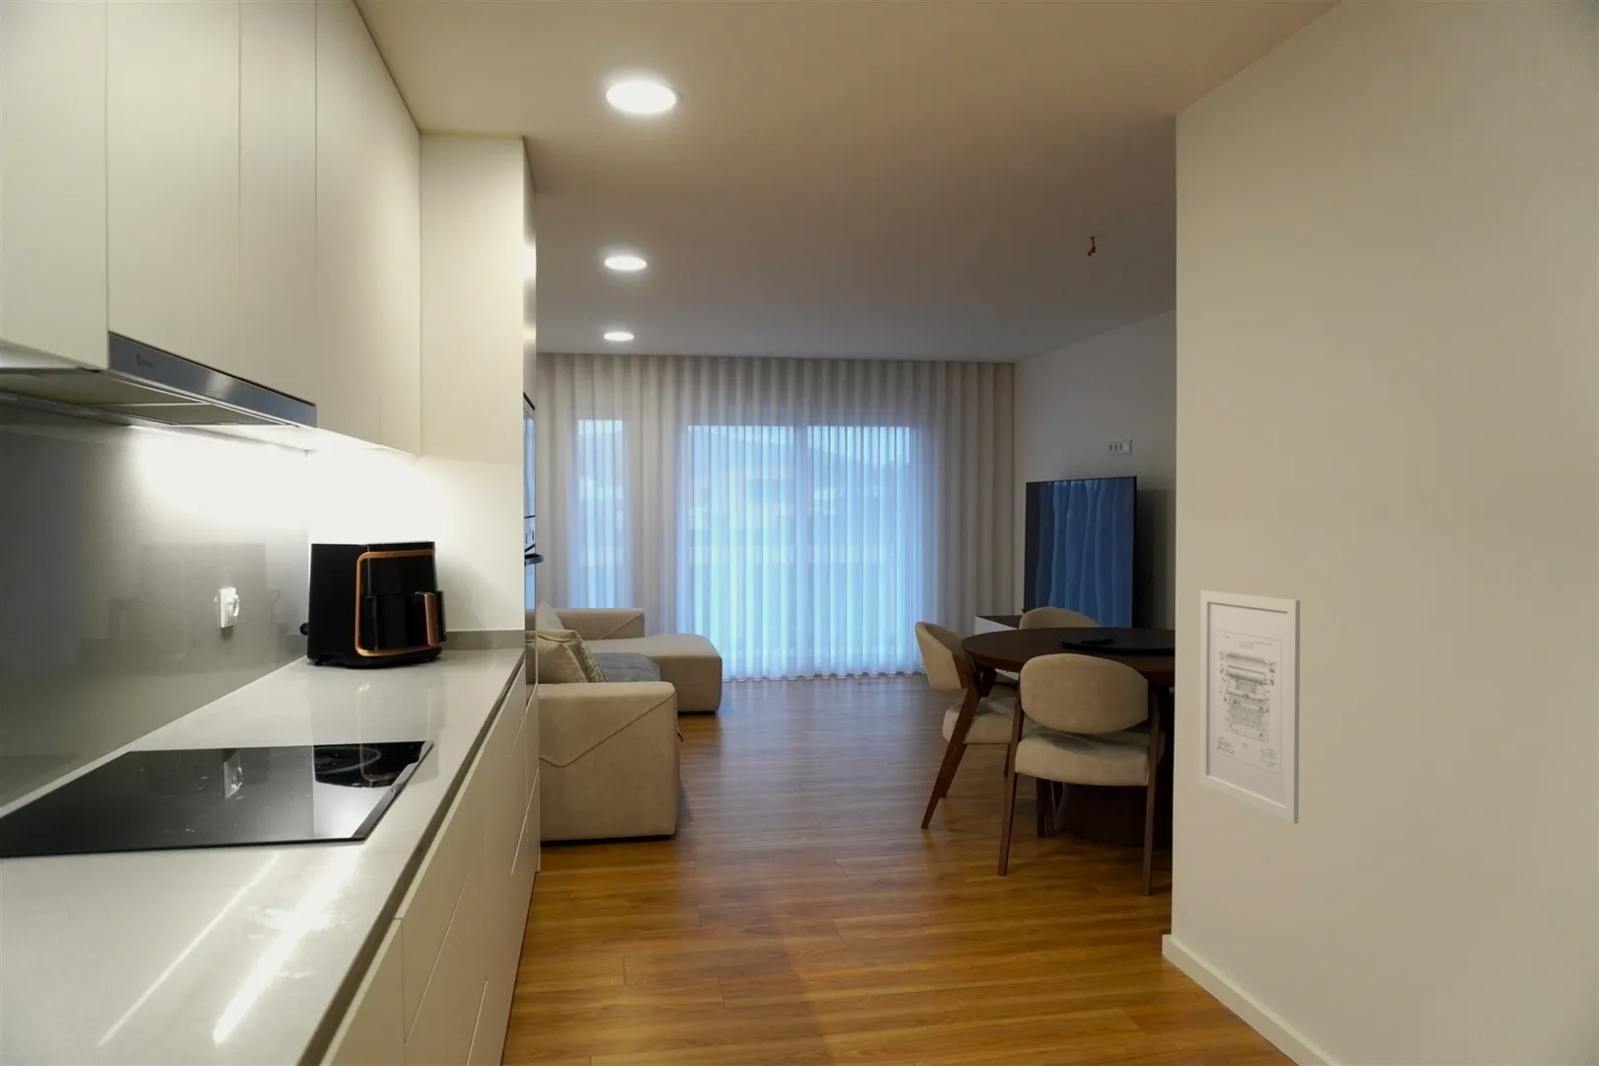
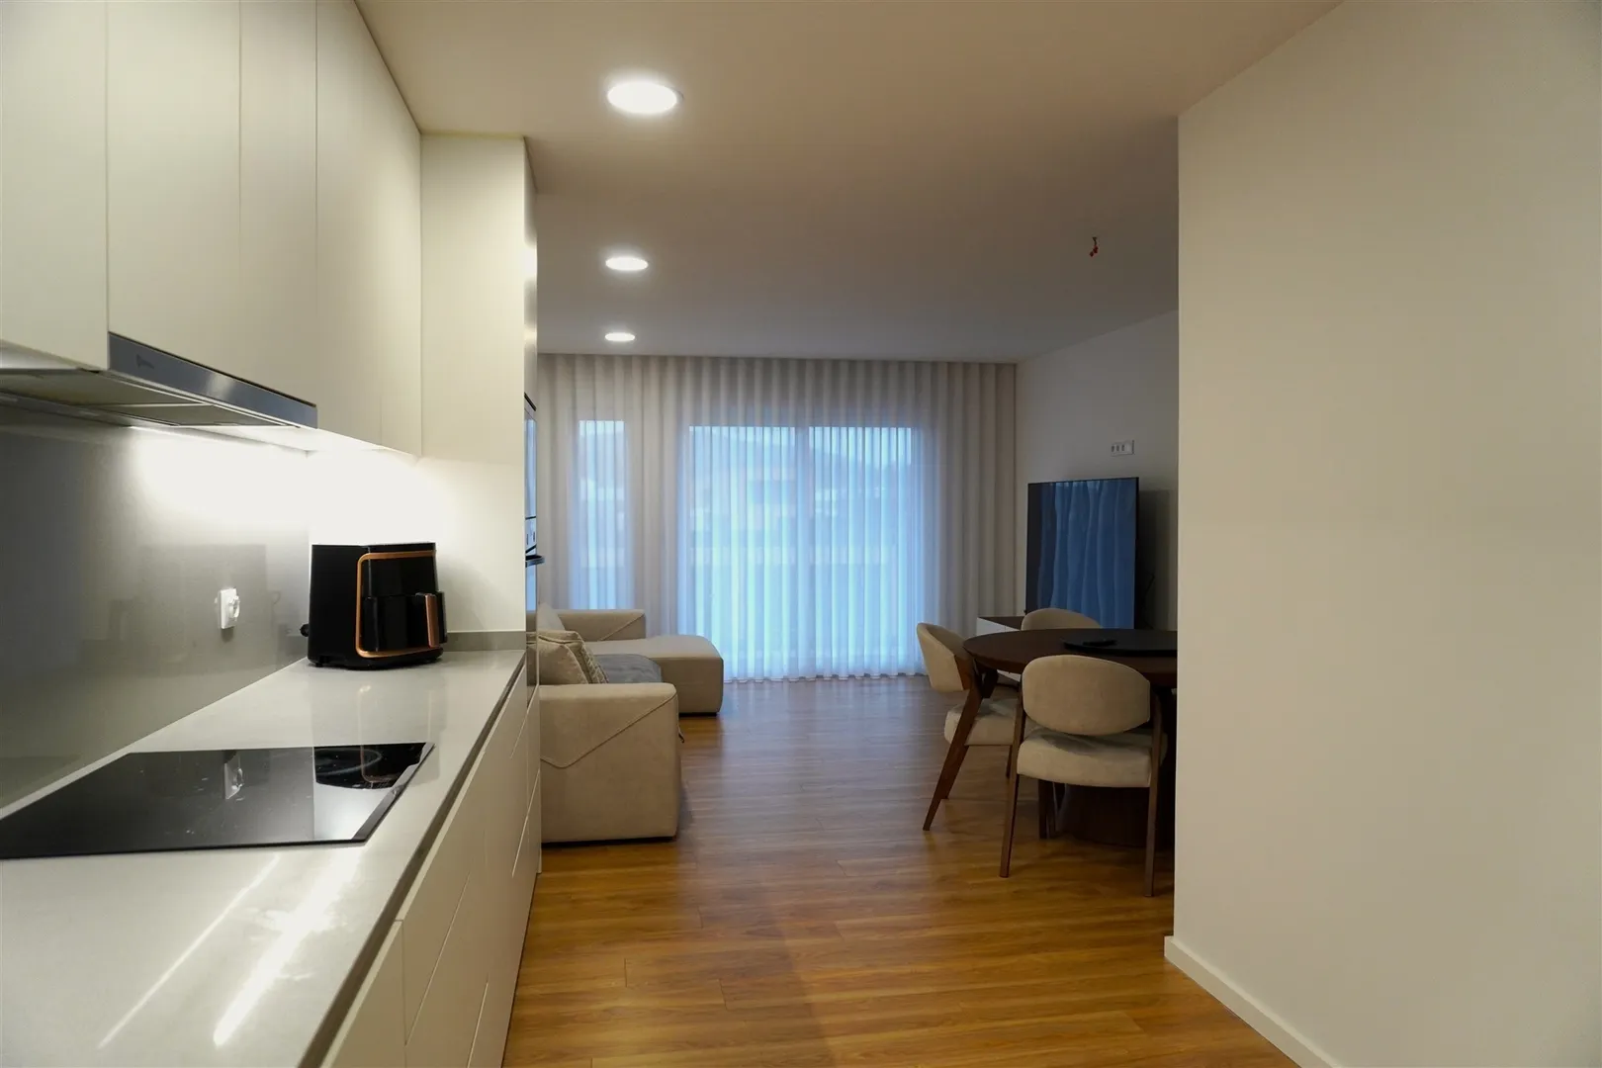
- wall art (1246, 698)
